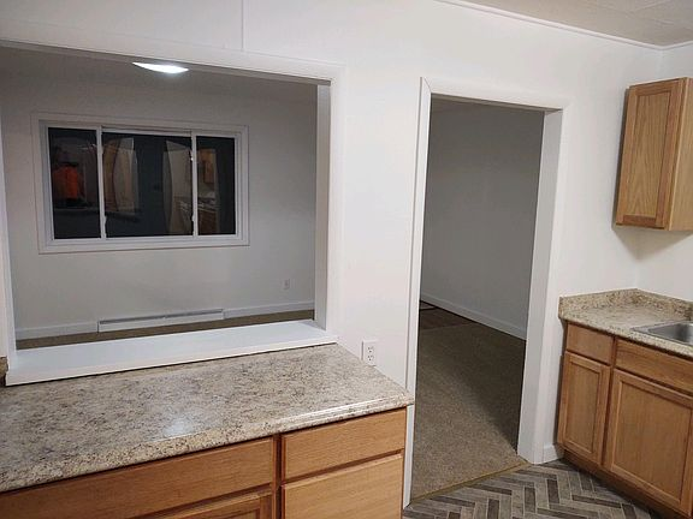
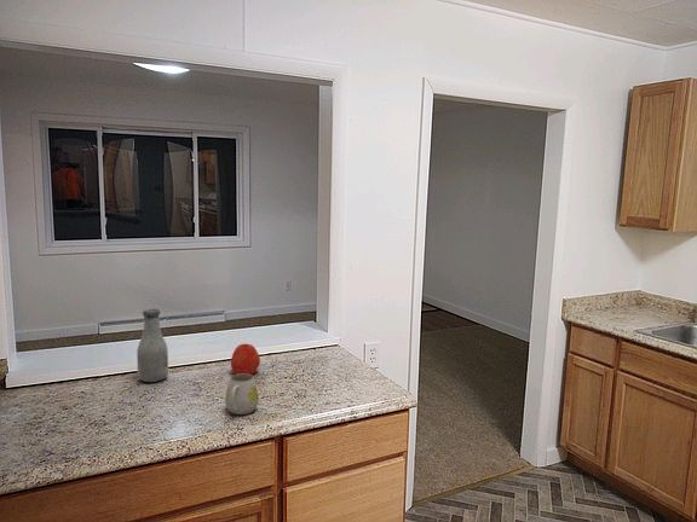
+ apple (244, 358)
+ mug (240, 395)
+ bottle (152, 344)
